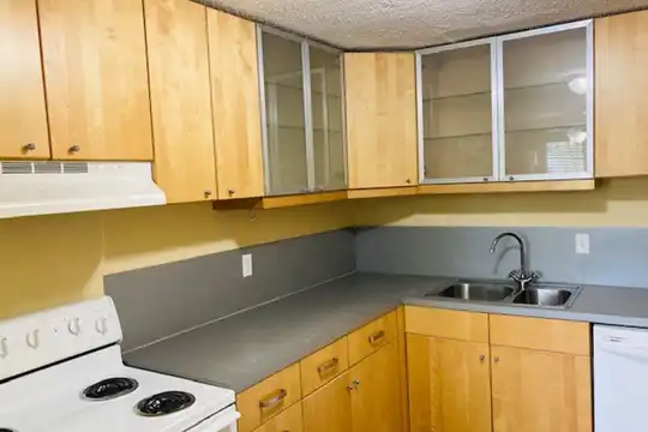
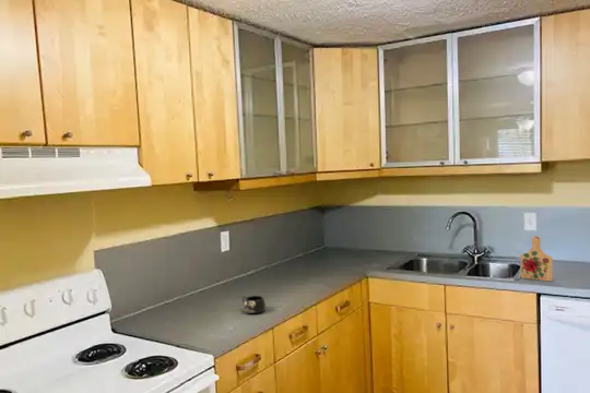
+ cutting board (535, 258)
+ mug (252, 303)
